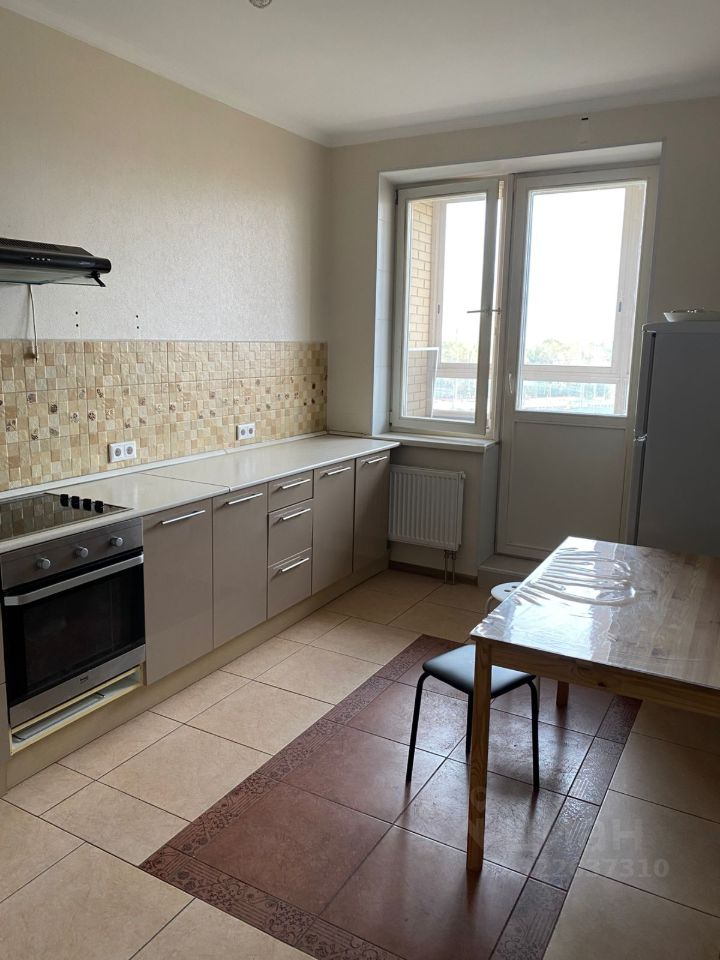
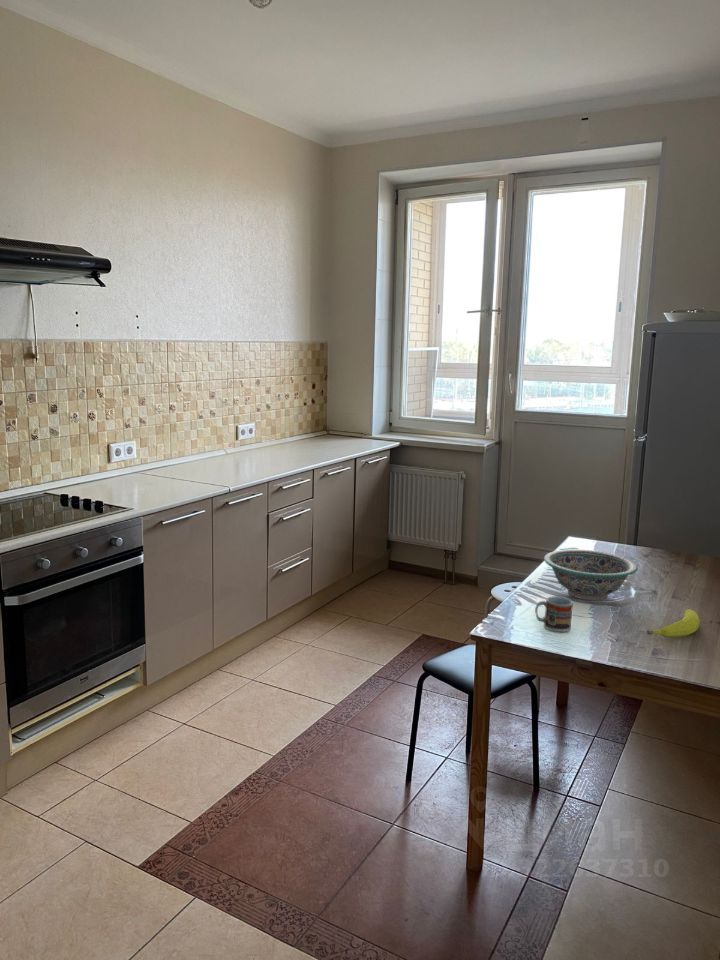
+ cup (553, 613)
+ decorative bowl (588, 577)
+ fruit (675, 622)
